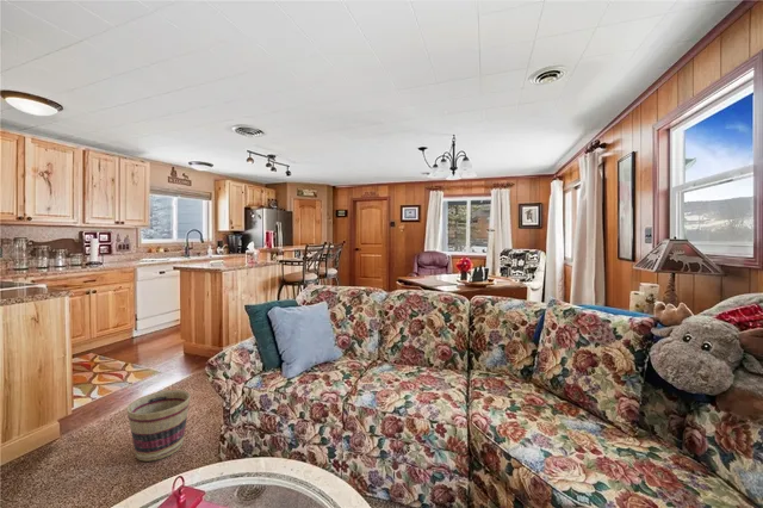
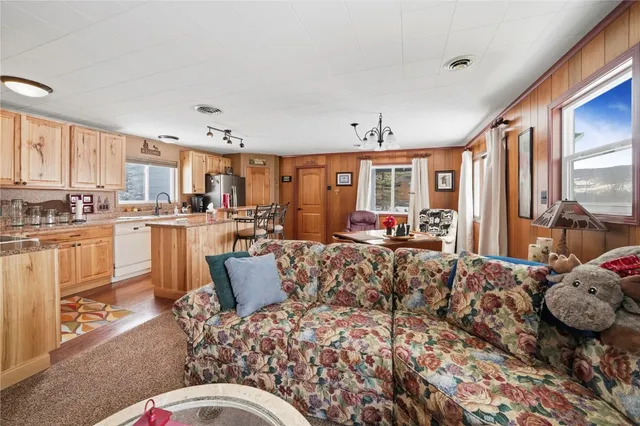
- basket (160, 425)
